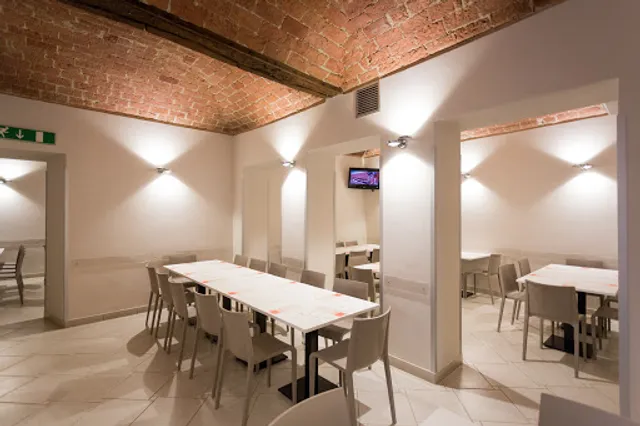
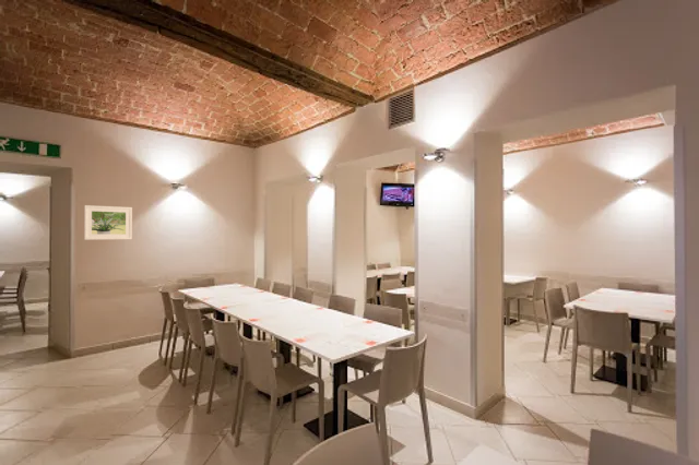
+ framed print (108, 223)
